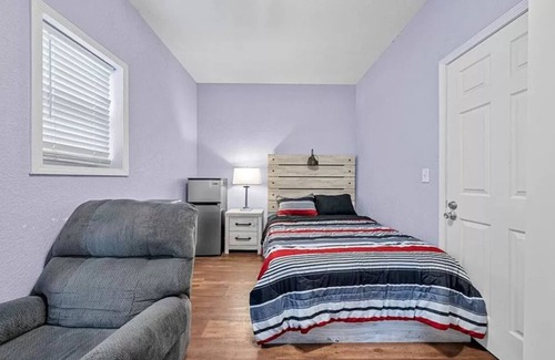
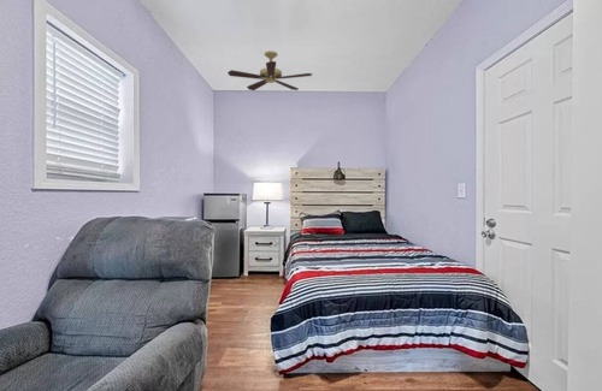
+ ceiling fan (270, 66)
